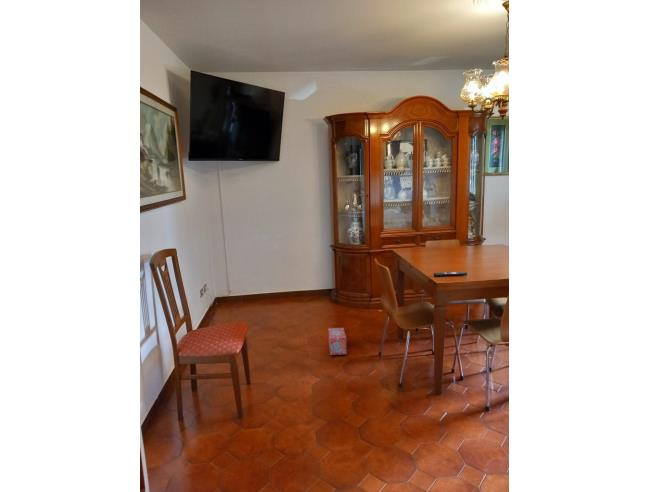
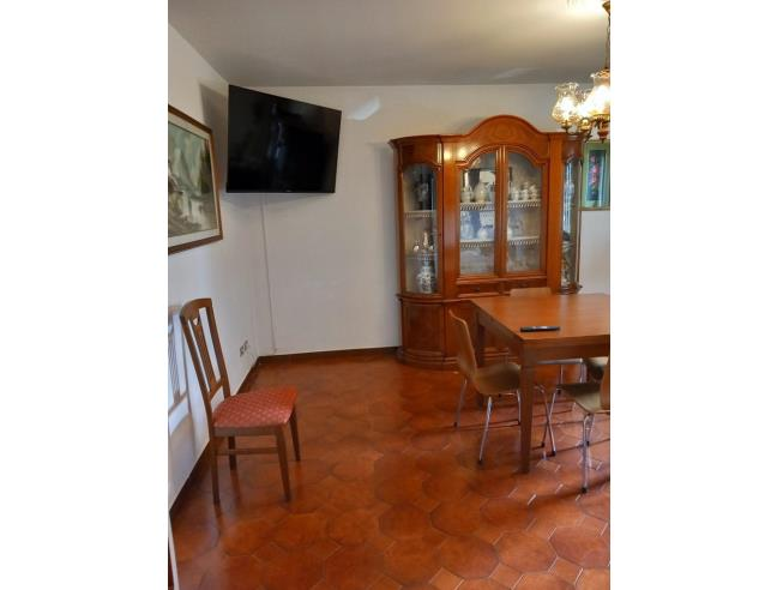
- box (337, 340)
